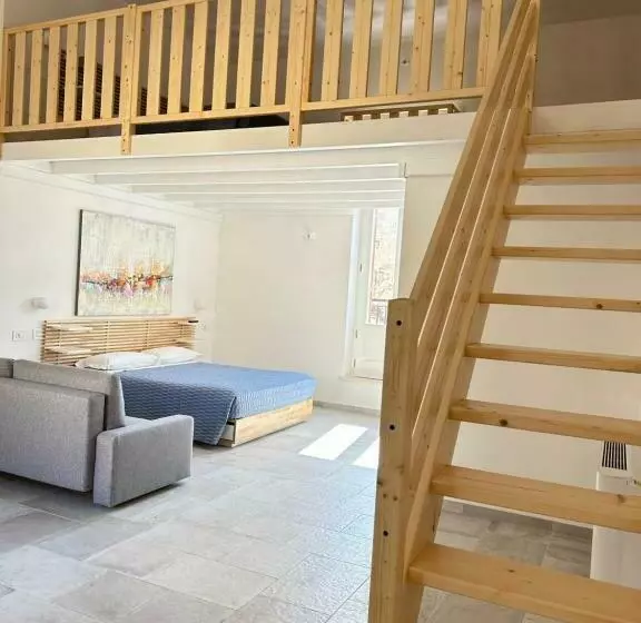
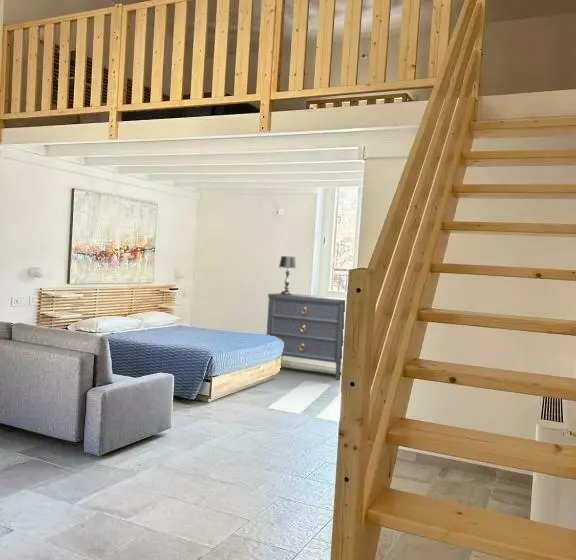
+ dresser (309, 334)
+ table lamp (287, 275)
